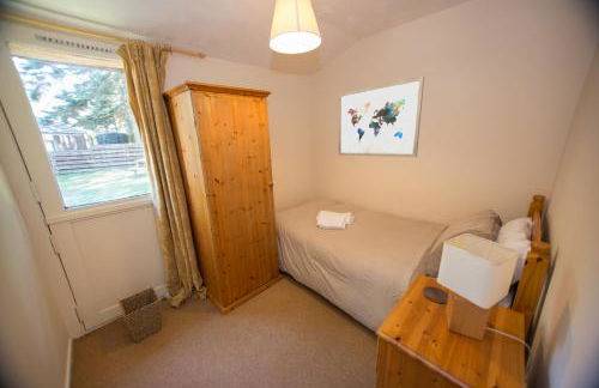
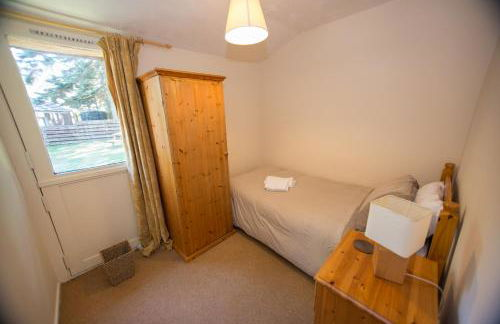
- wall art (374, 122)
